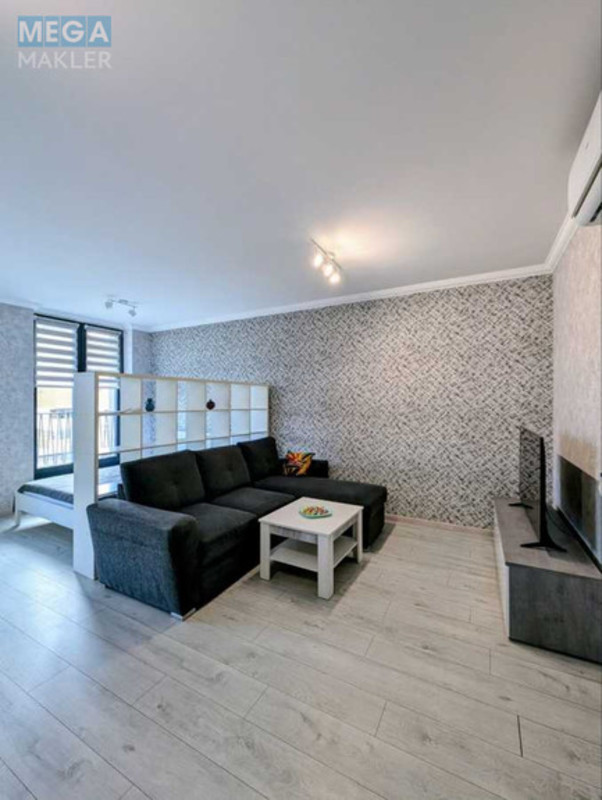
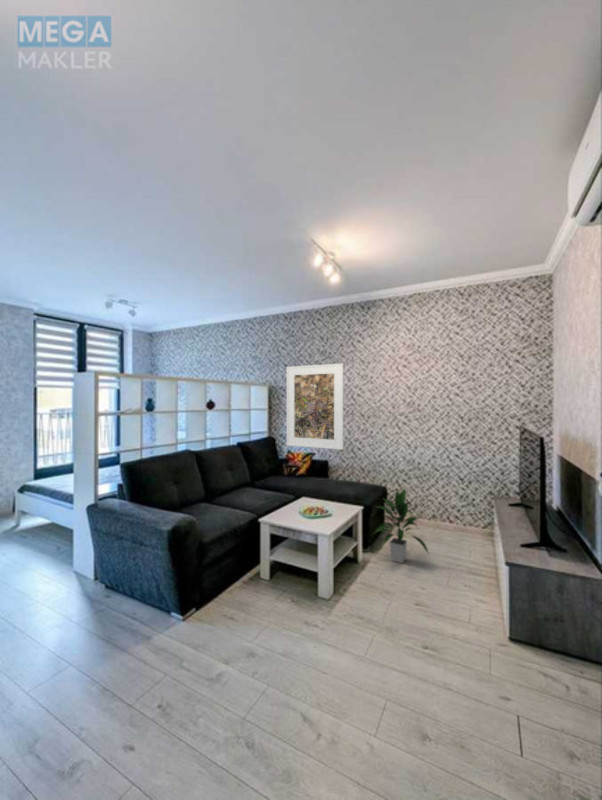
+ indoor plant (399, 526)
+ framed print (313, 406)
